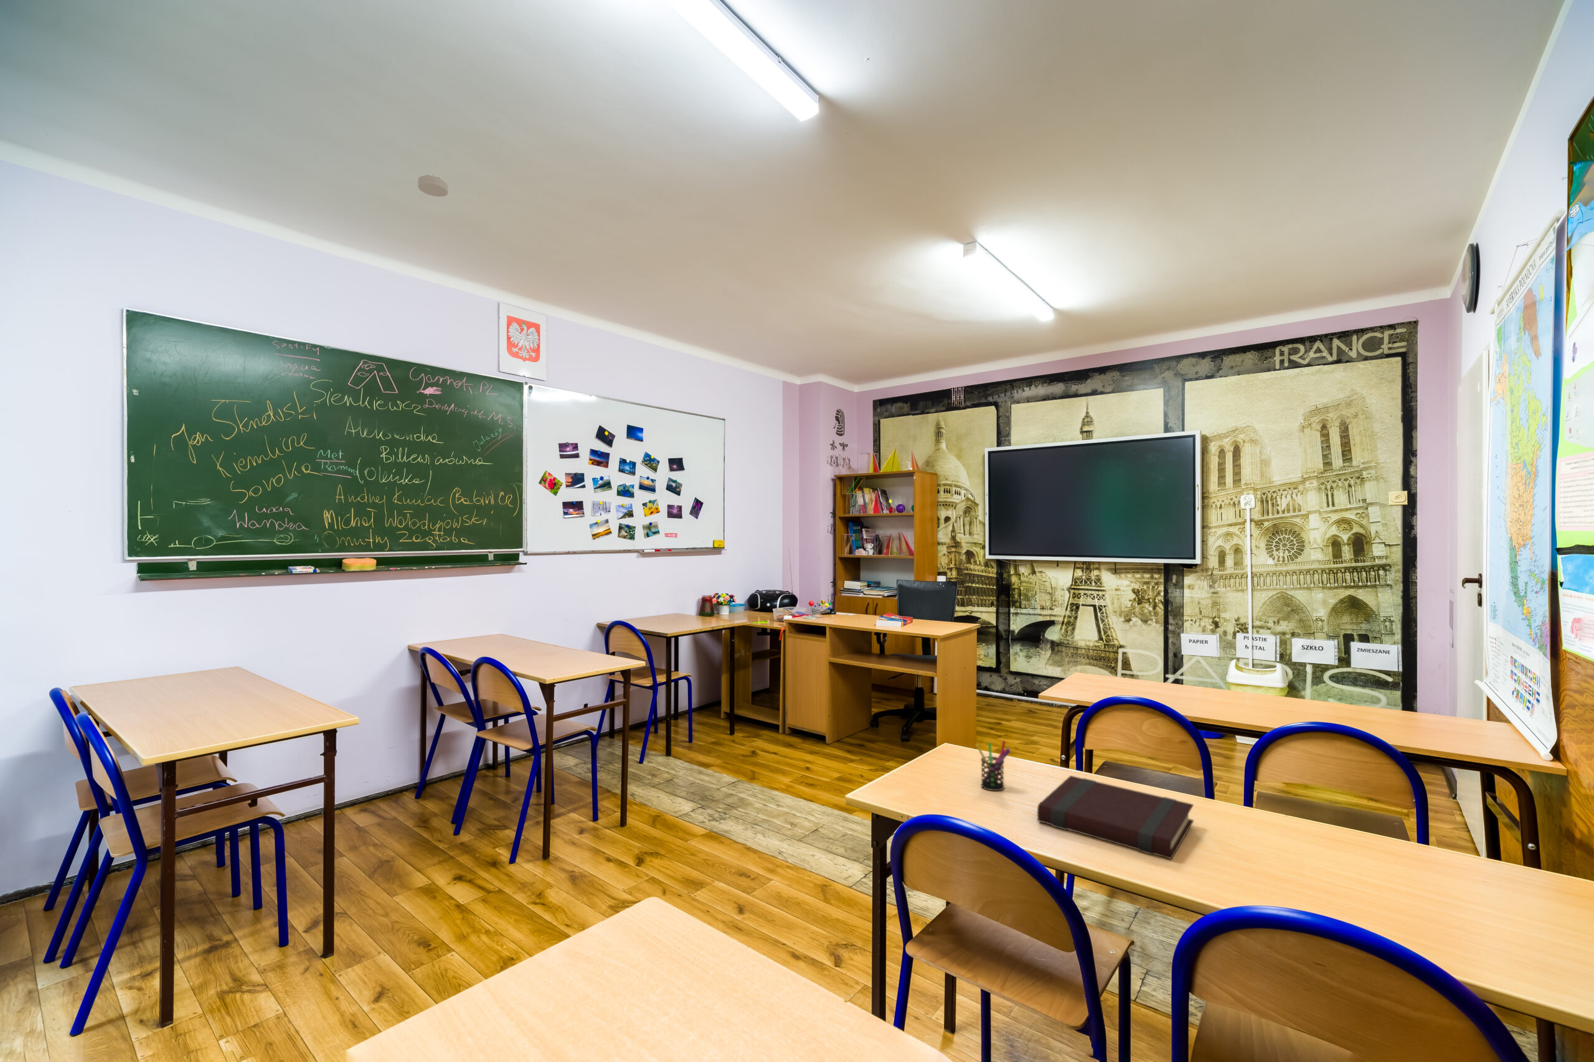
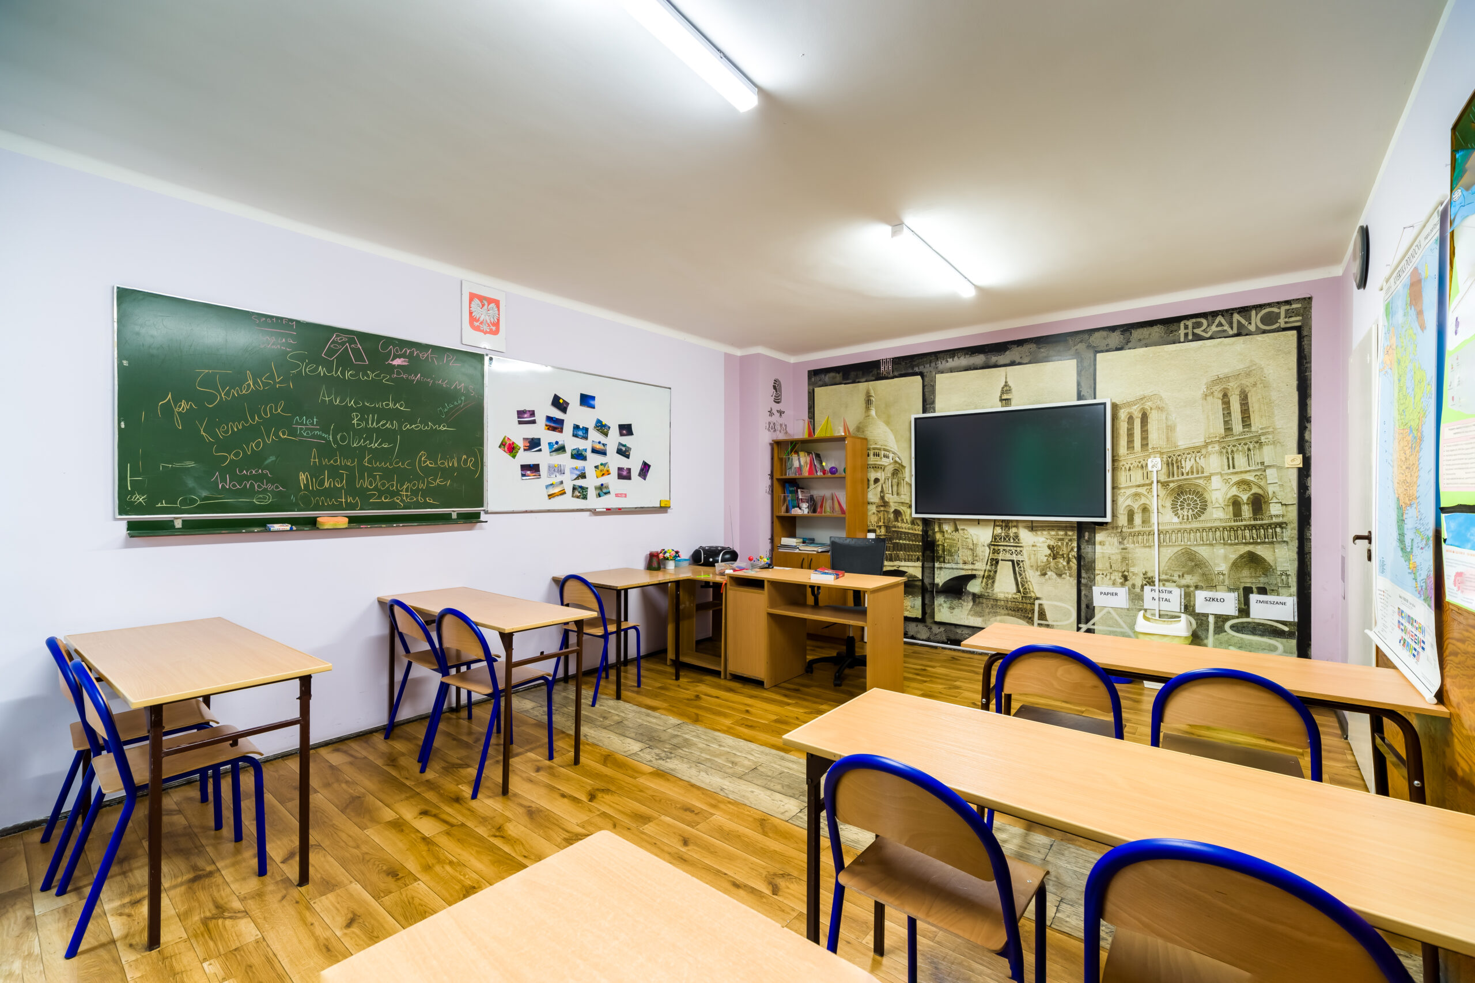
- smoke detector (433, 184)
- book (1115, 813)
- pen holder (993, 763)
